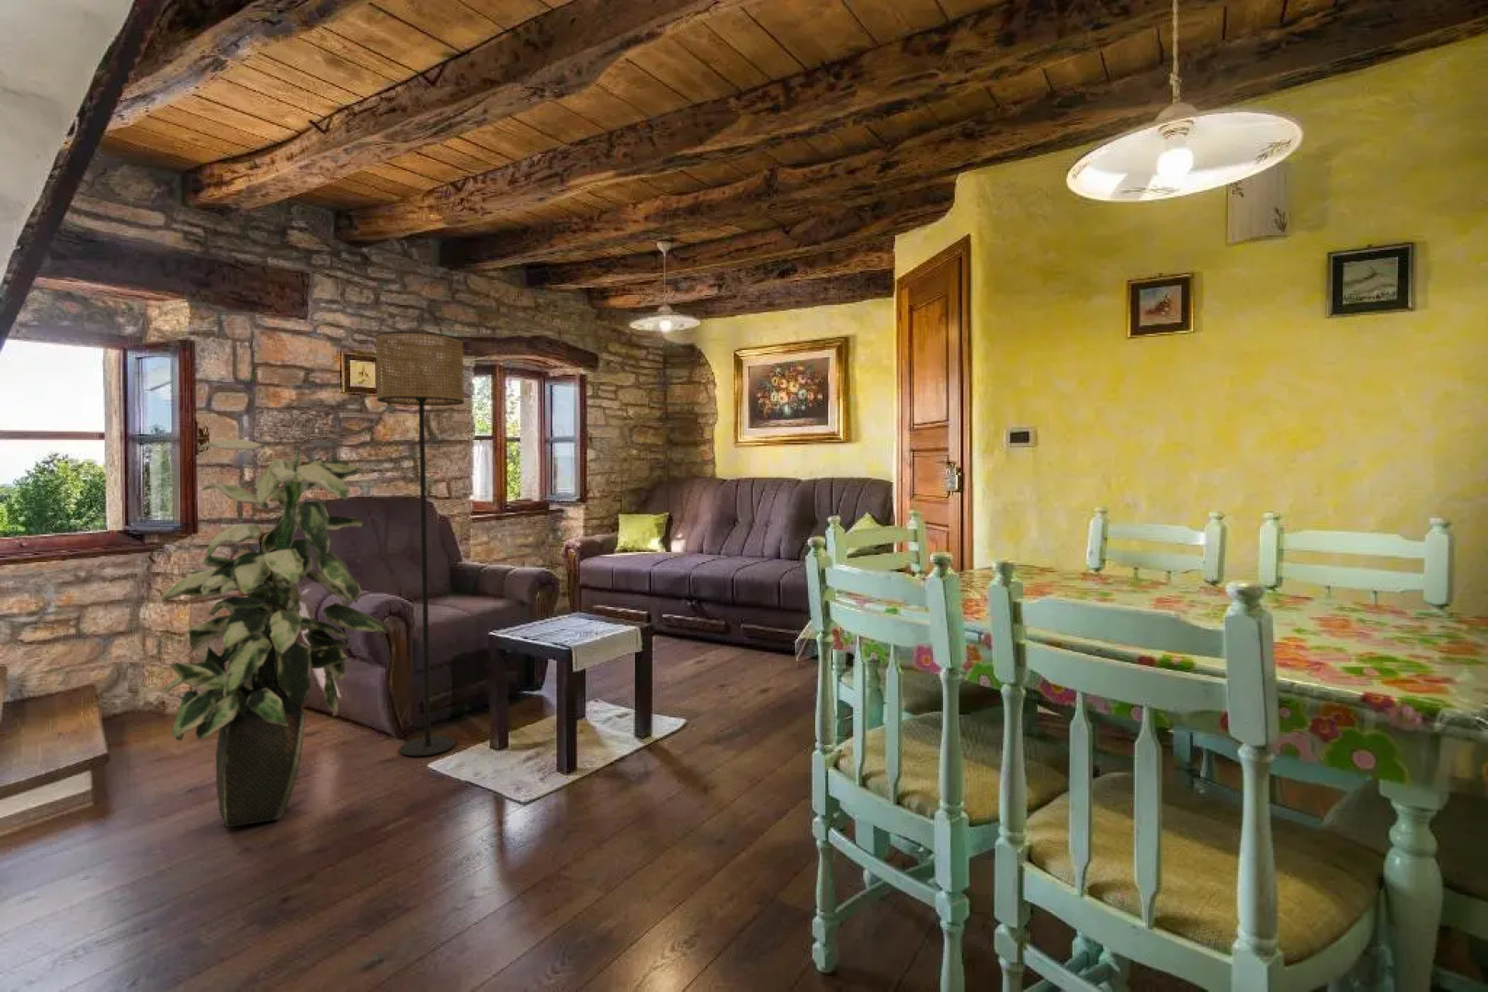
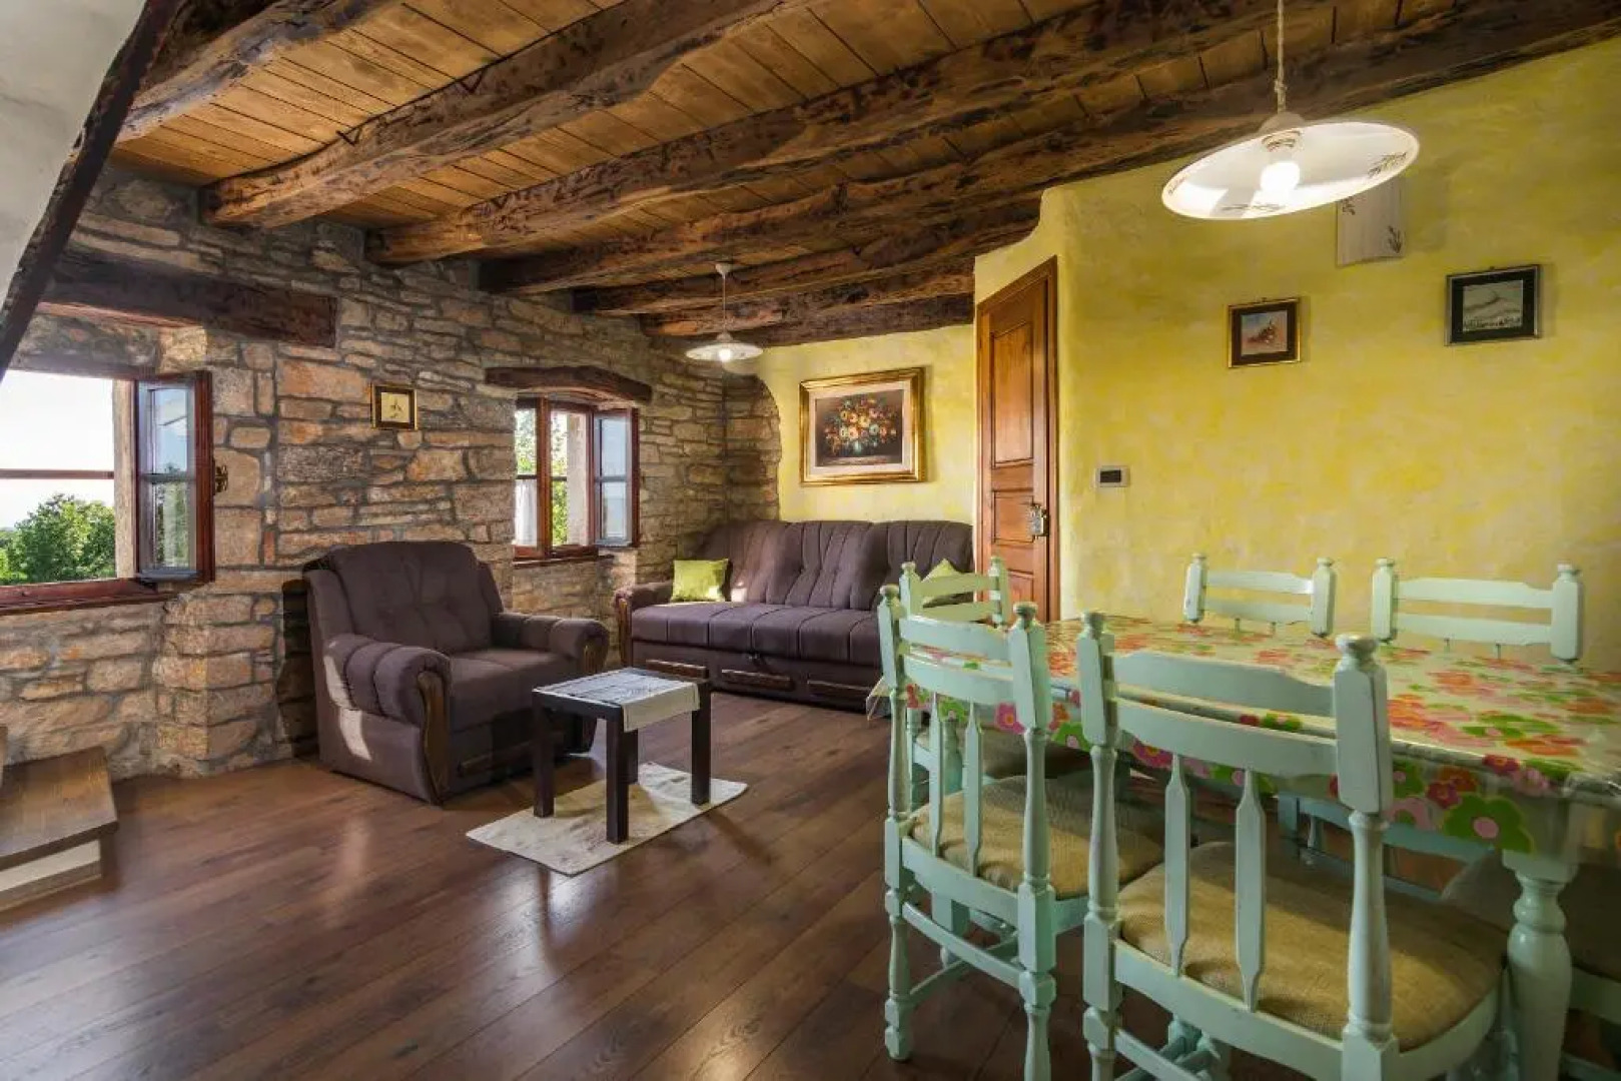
- floor lamp (423, 544)
- indoor plant (266, 626)
